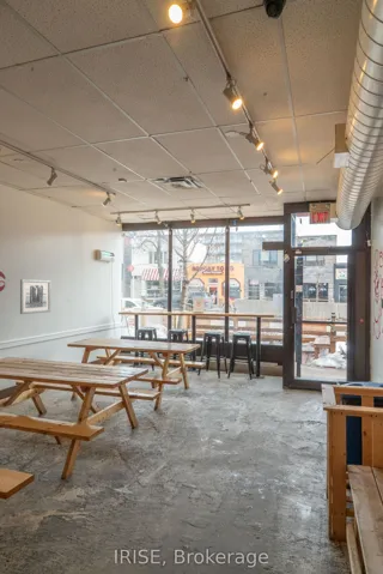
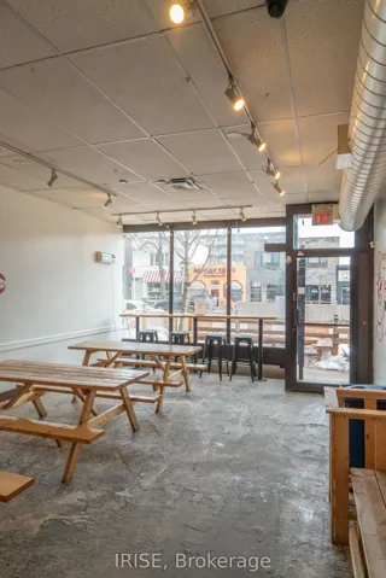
- wall art (36, 296)
